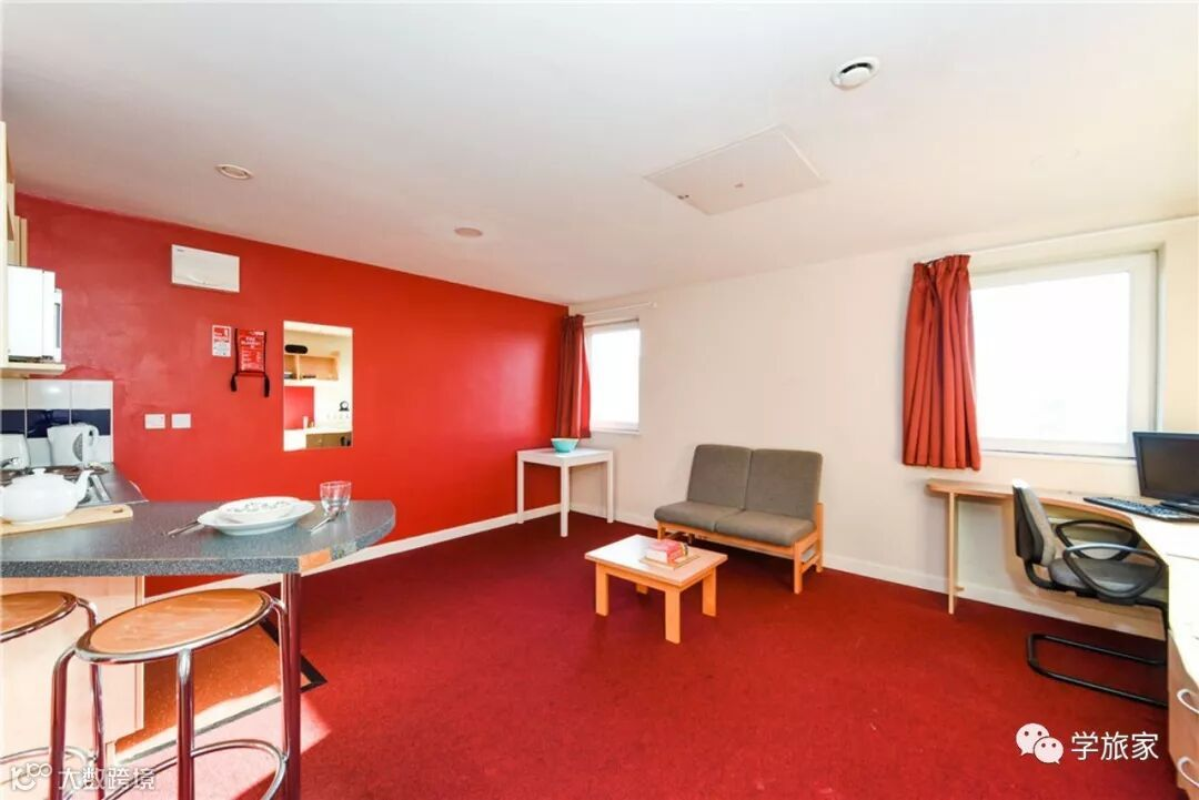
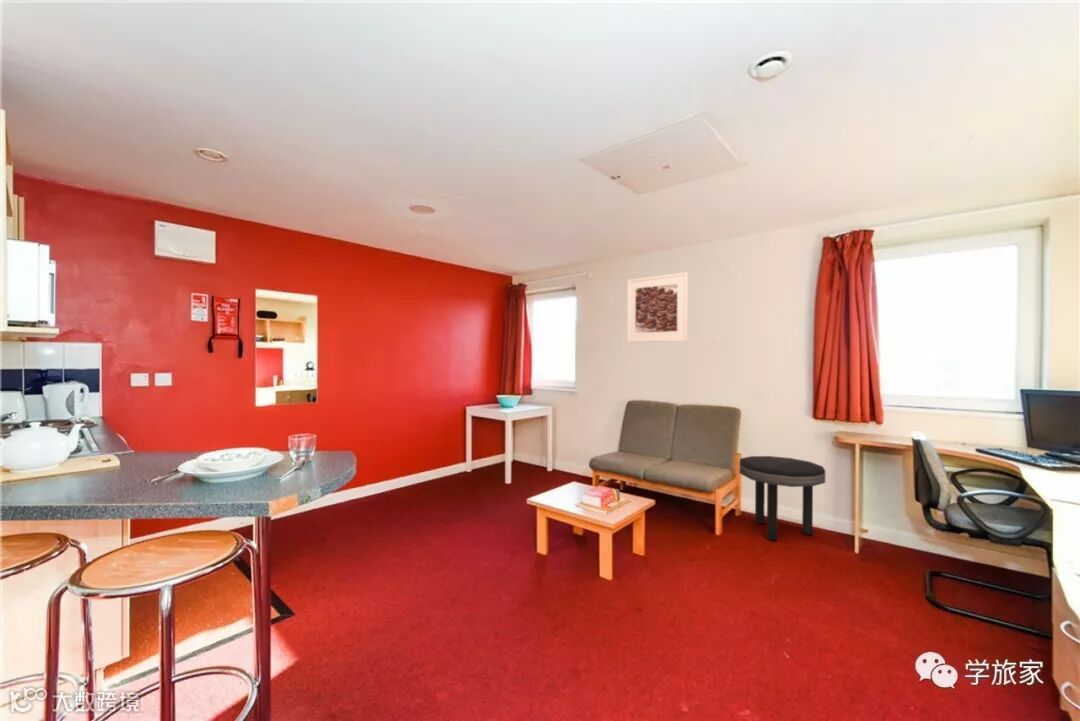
+ side table (777, 497)
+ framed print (655, 309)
